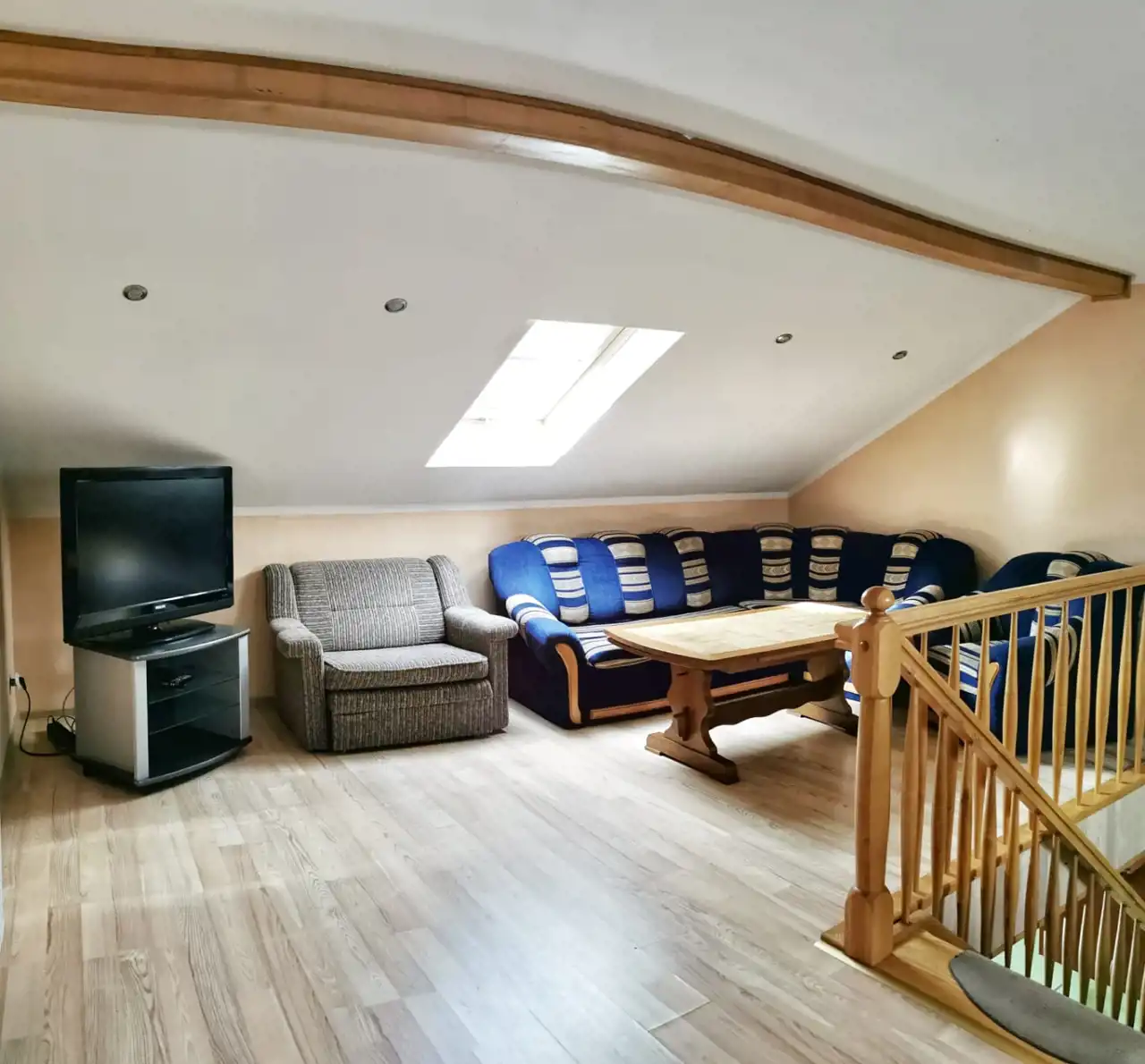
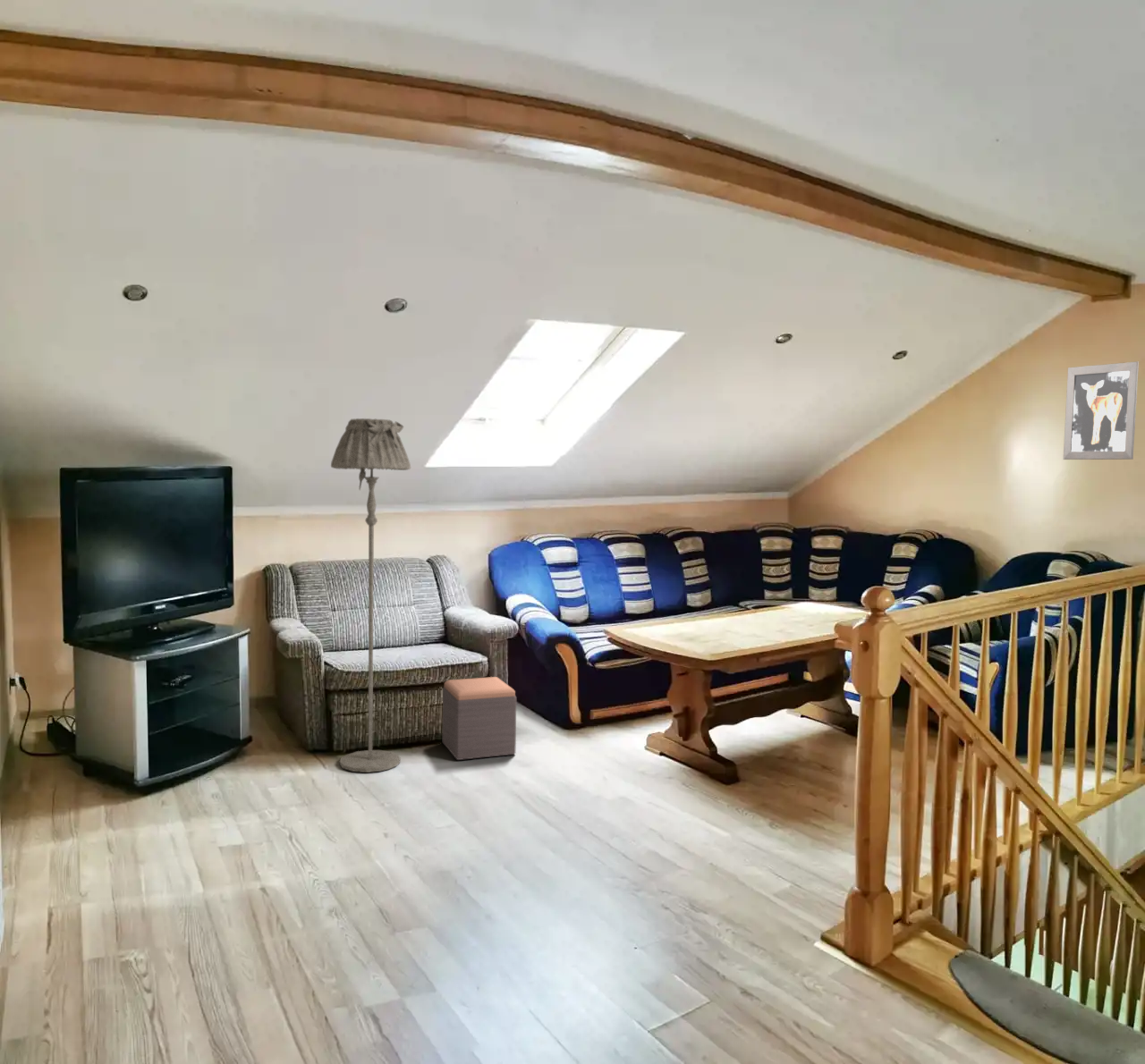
+ floor lamp (370, 593)
+ wall art (1099, 412)
+ footstool (479, 715)
